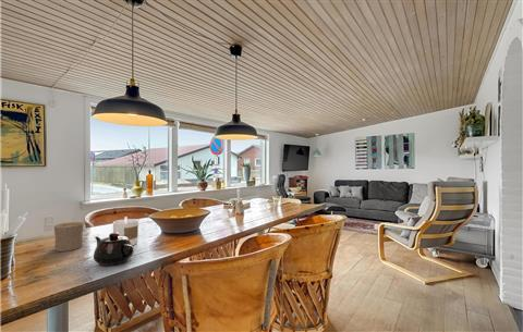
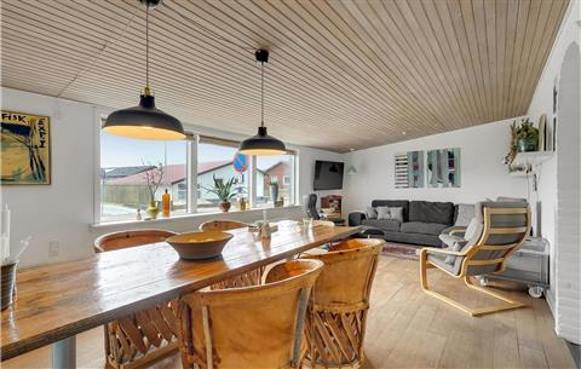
- candle (125, 230)
- cup (69, 235)
- teapot (112, 246)
